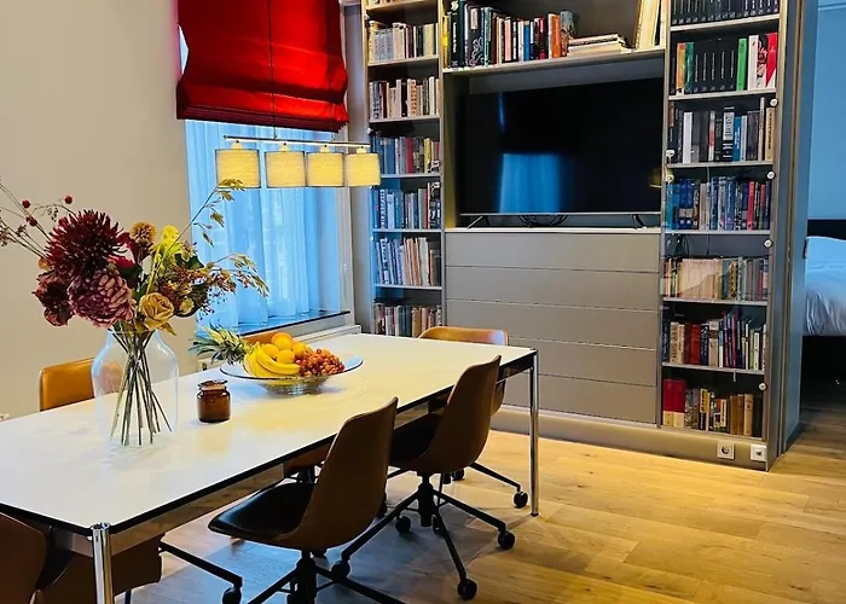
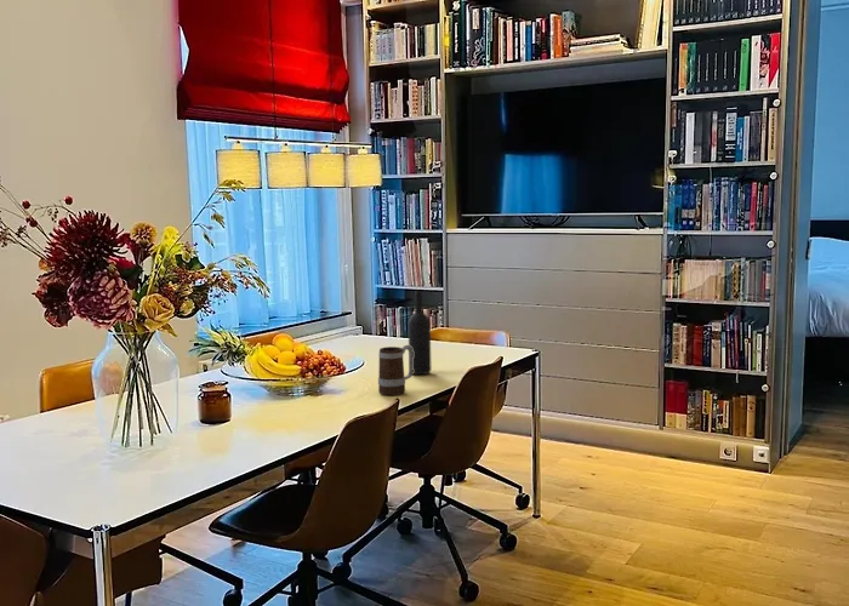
+ wine bottle (418, 332)
+ mug (397, 368)
